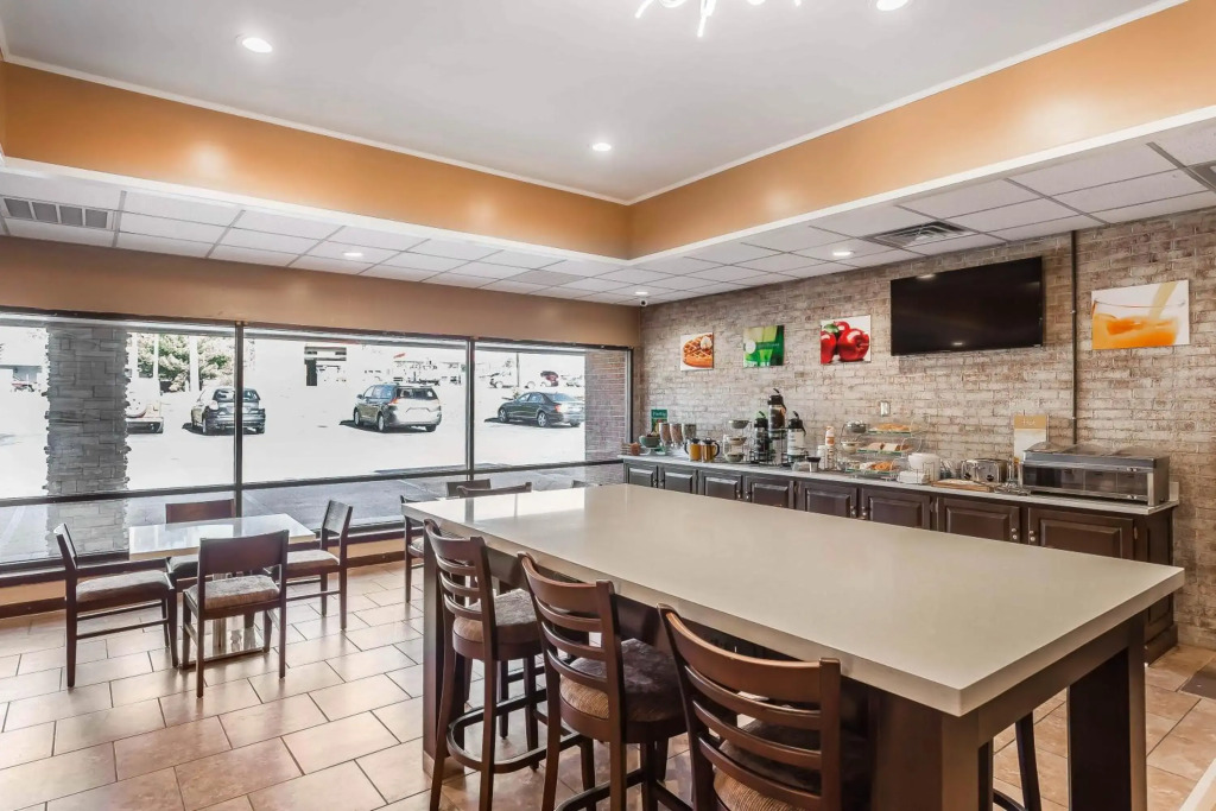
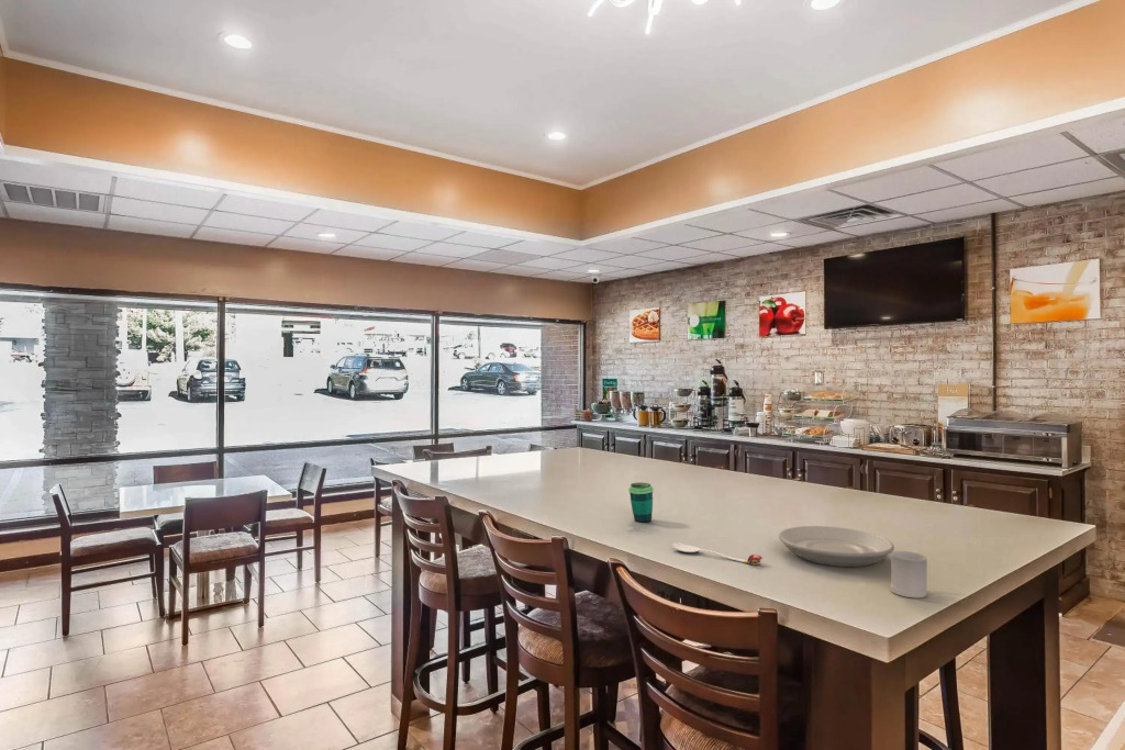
+ plate (834, 547)
+ cup (641, 502)
+ spoon (715, 551)
+ cup (912, 572)
